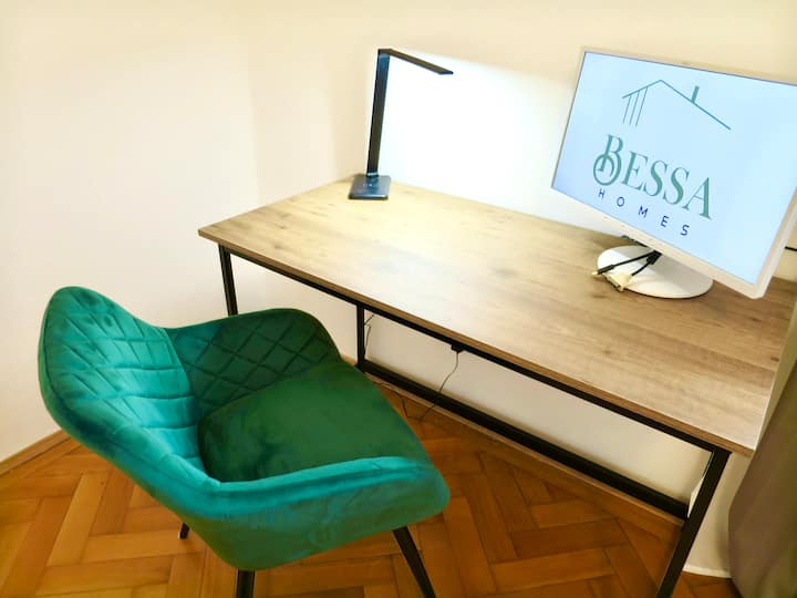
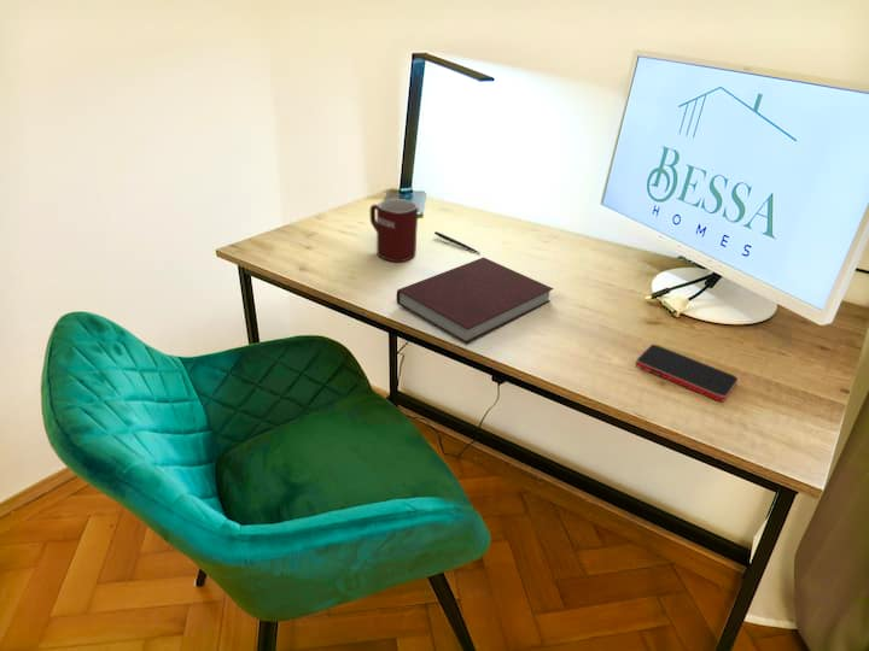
+ mug (390, 228)
+ notebook (476, 295)
+ pen (456, 242)
+ smartphone (686, 370)
